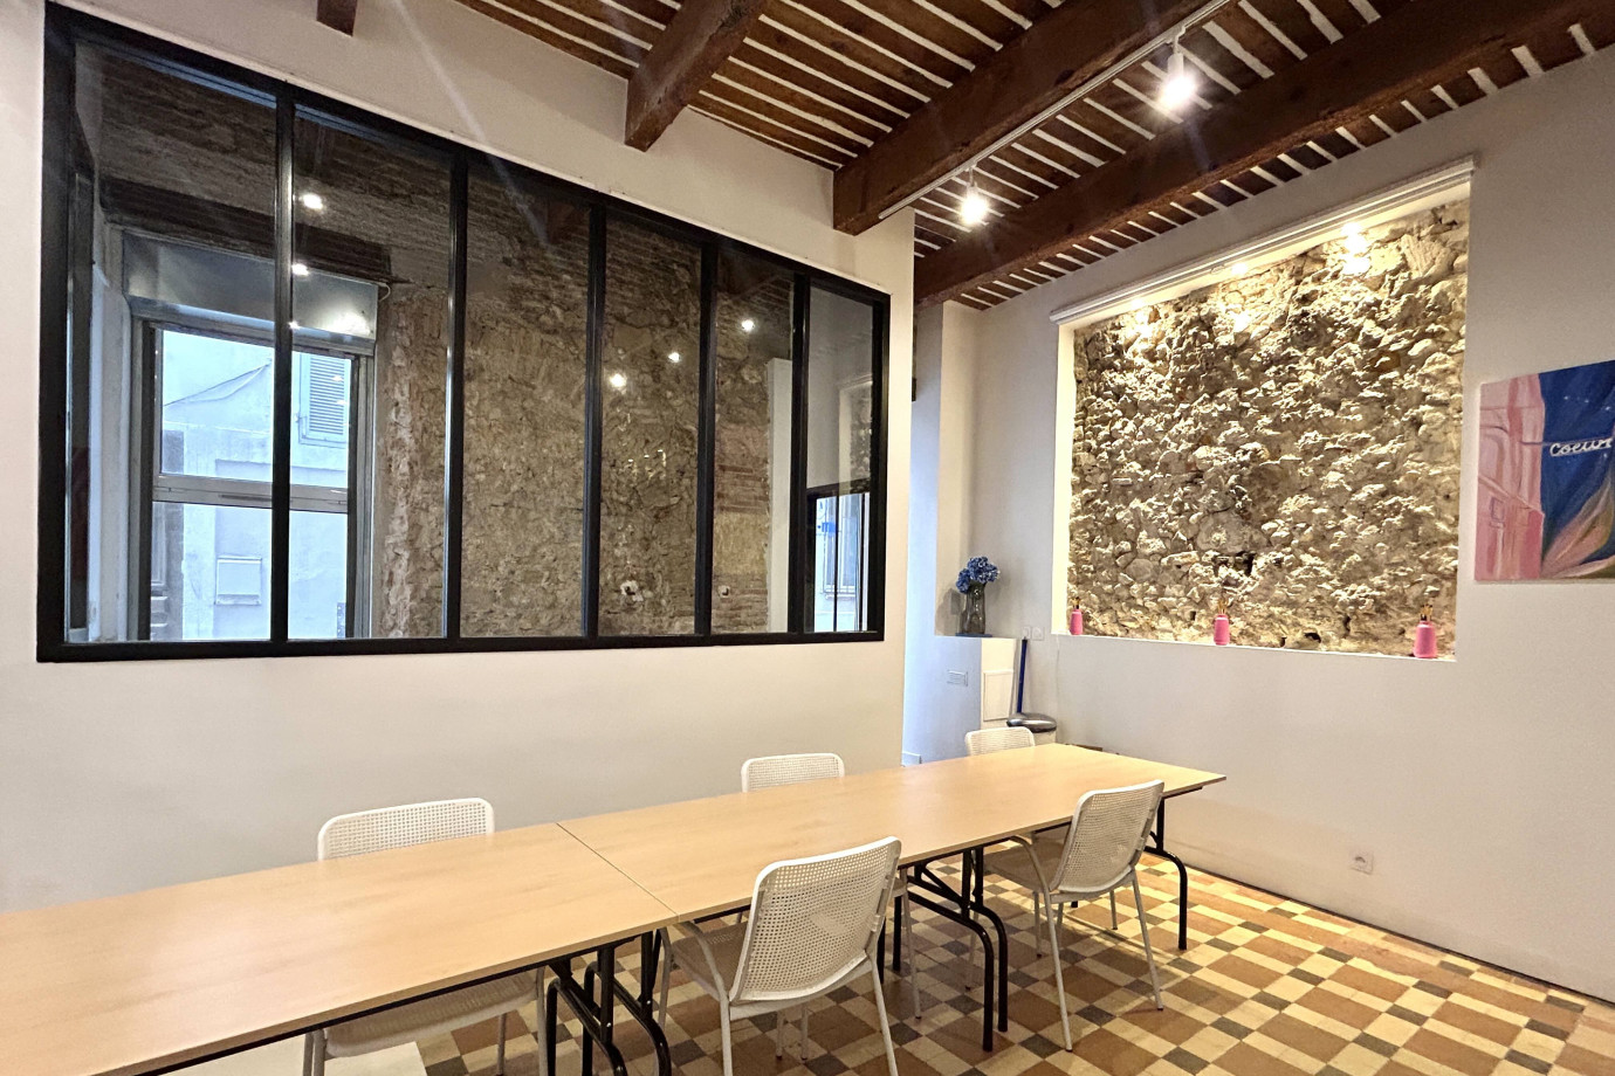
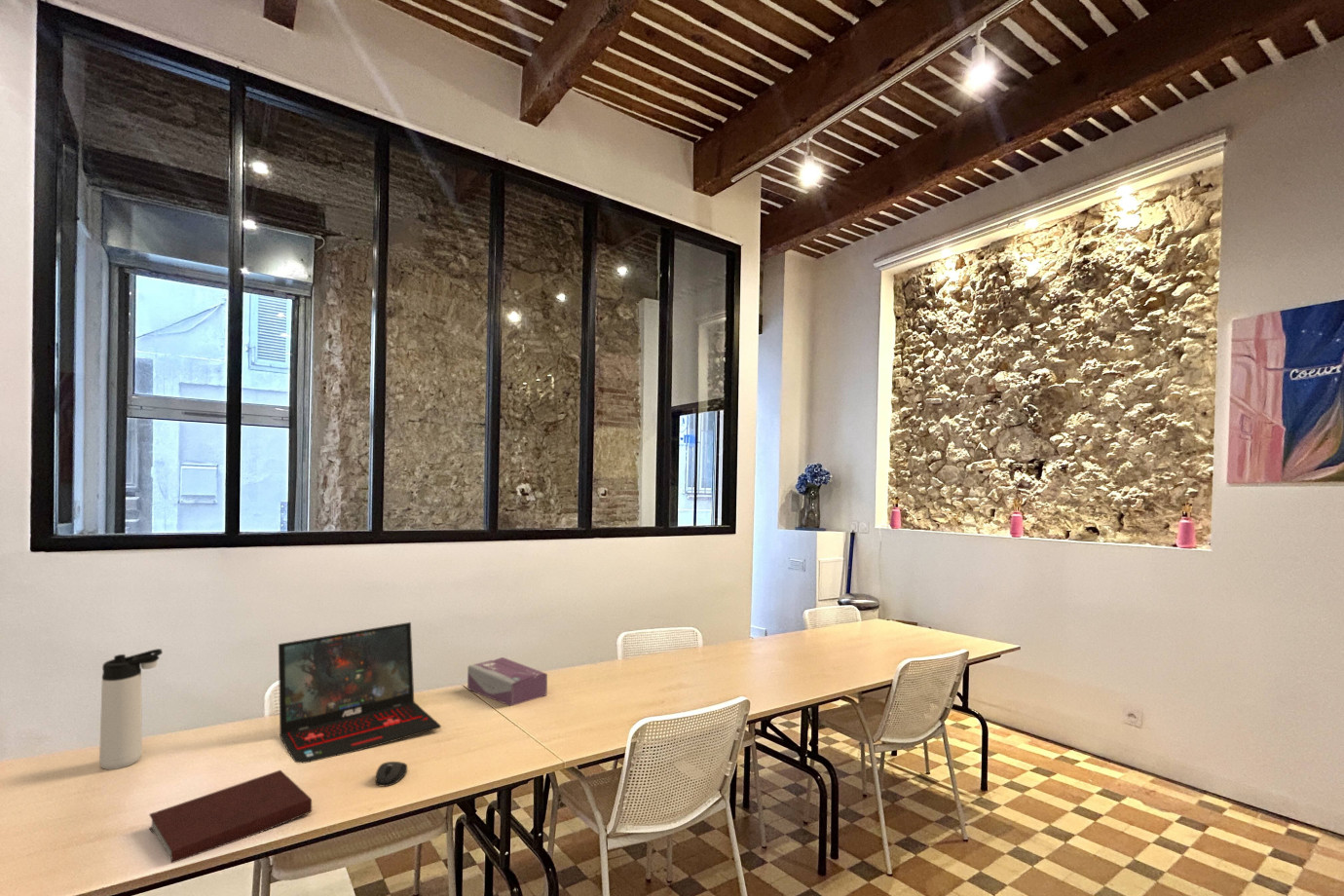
+ laptop (360, 687)
+ mouse (392, 769)
+ thermos bottle (131, 707)
+ notebook (232, 813)
+ tissue box (506, 680)
